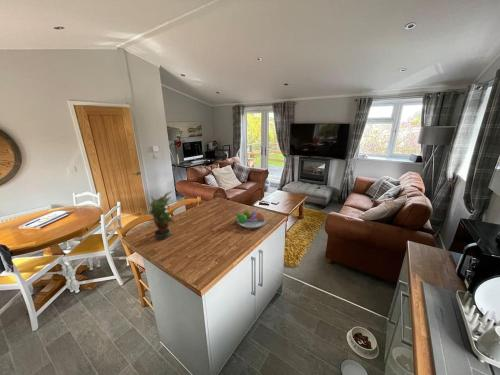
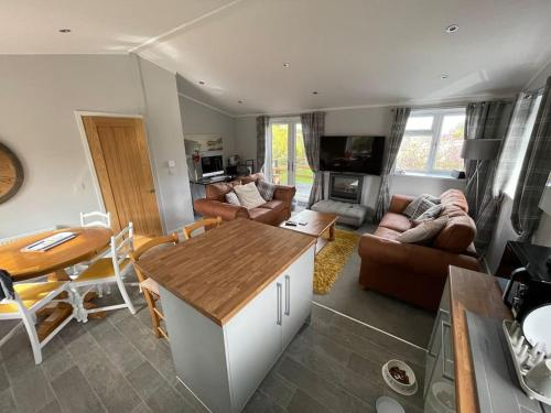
- potted plant (163, 215)
- fruit bowl (250, 217)
